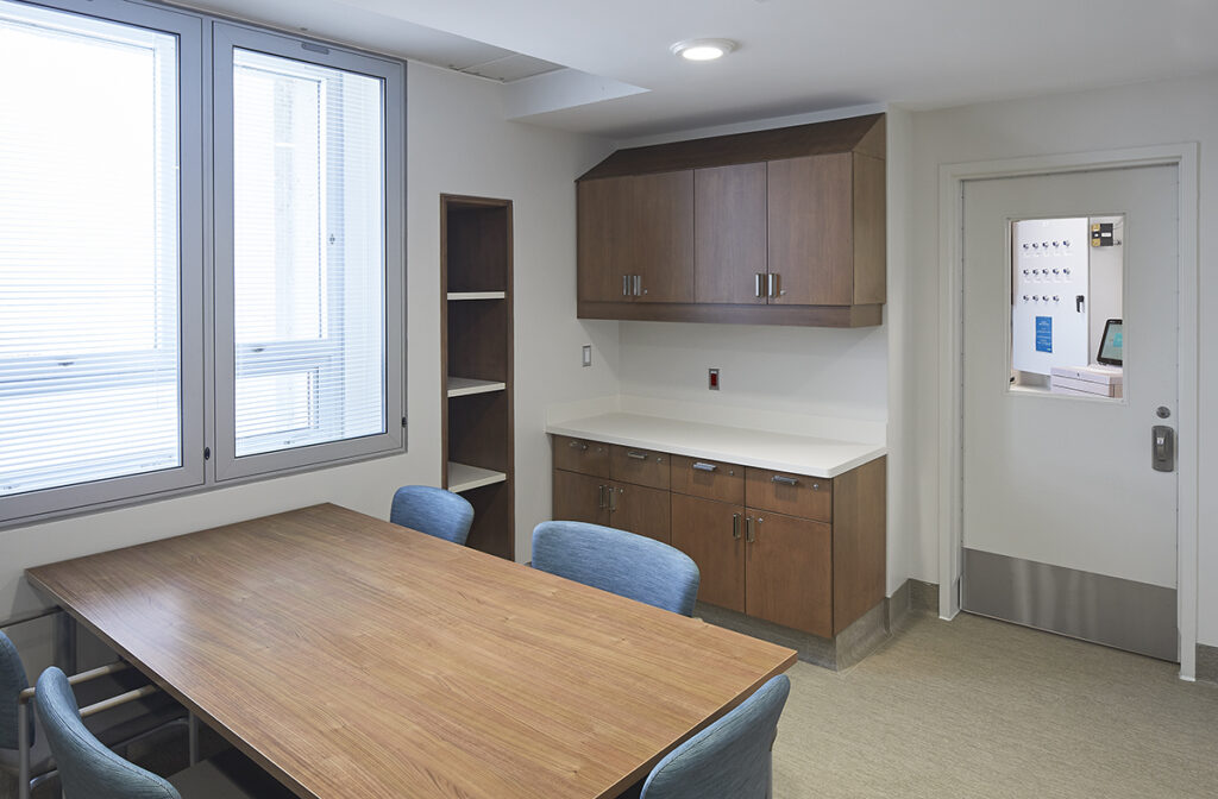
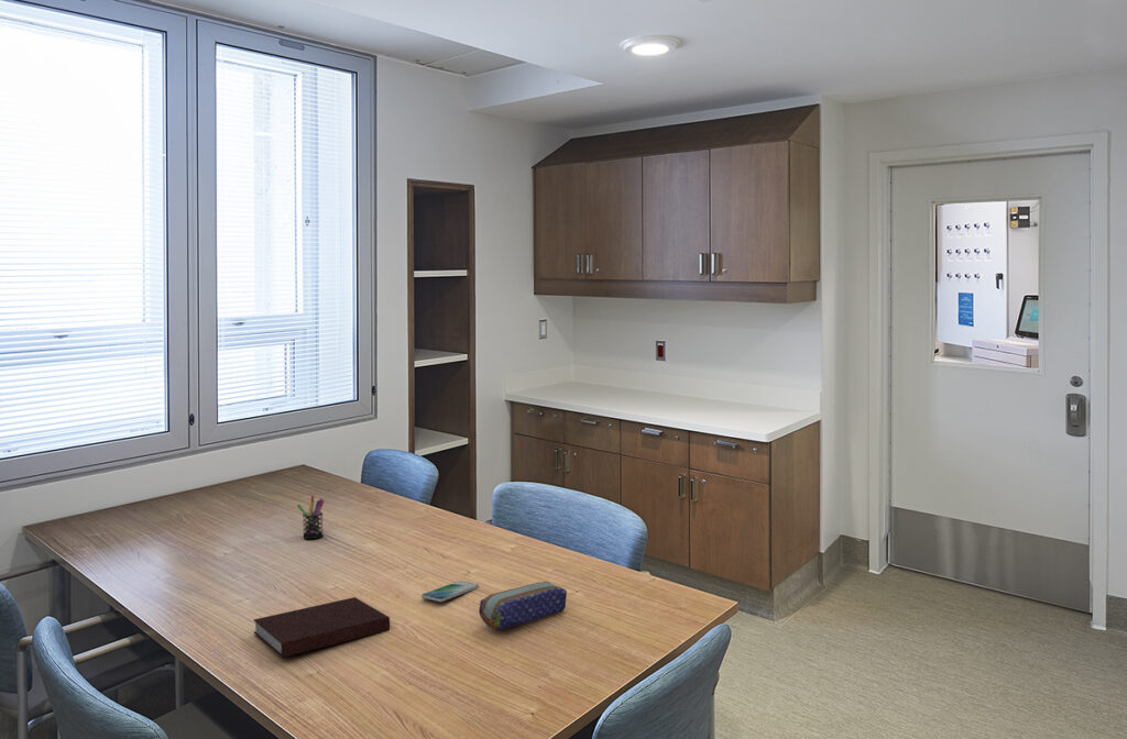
+ smartphone (450, 591)
+ pencil case (523, 604)
+ notebook (321, 625)
+ pen holder (310, 517)
